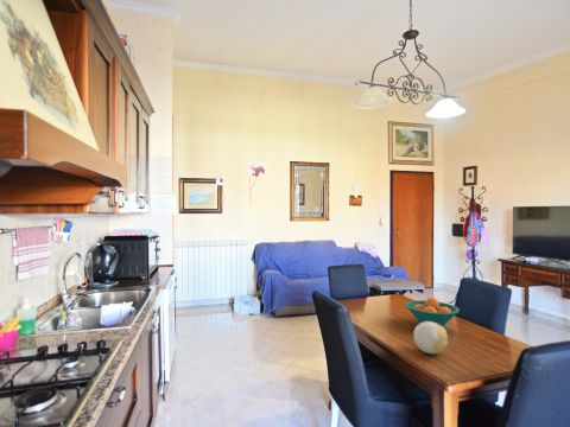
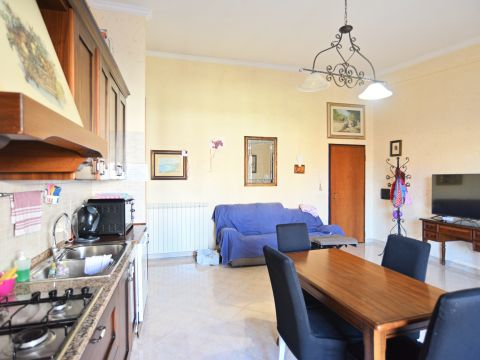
- decorative ball (430, 337)
- fruit bowl (431, 312)
